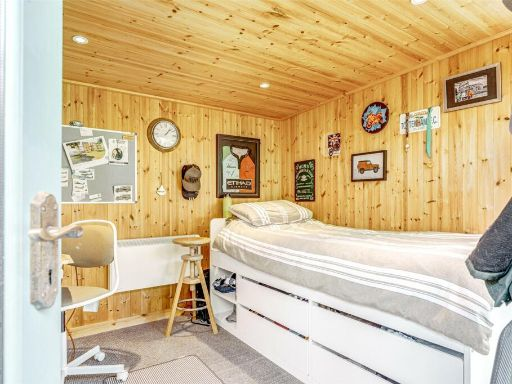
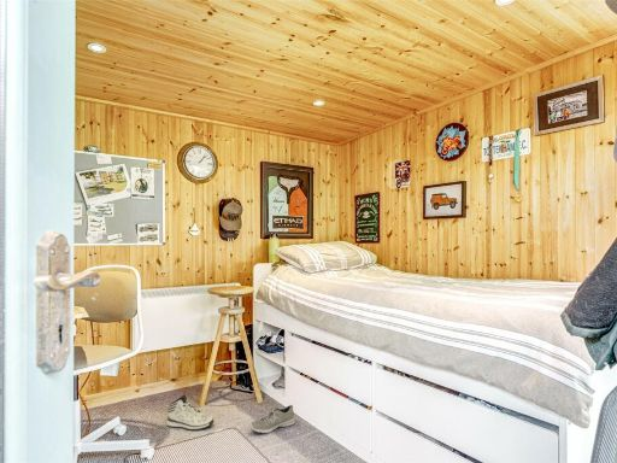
+ sneaker (272, 417)
+ sneaker (189, 411)
